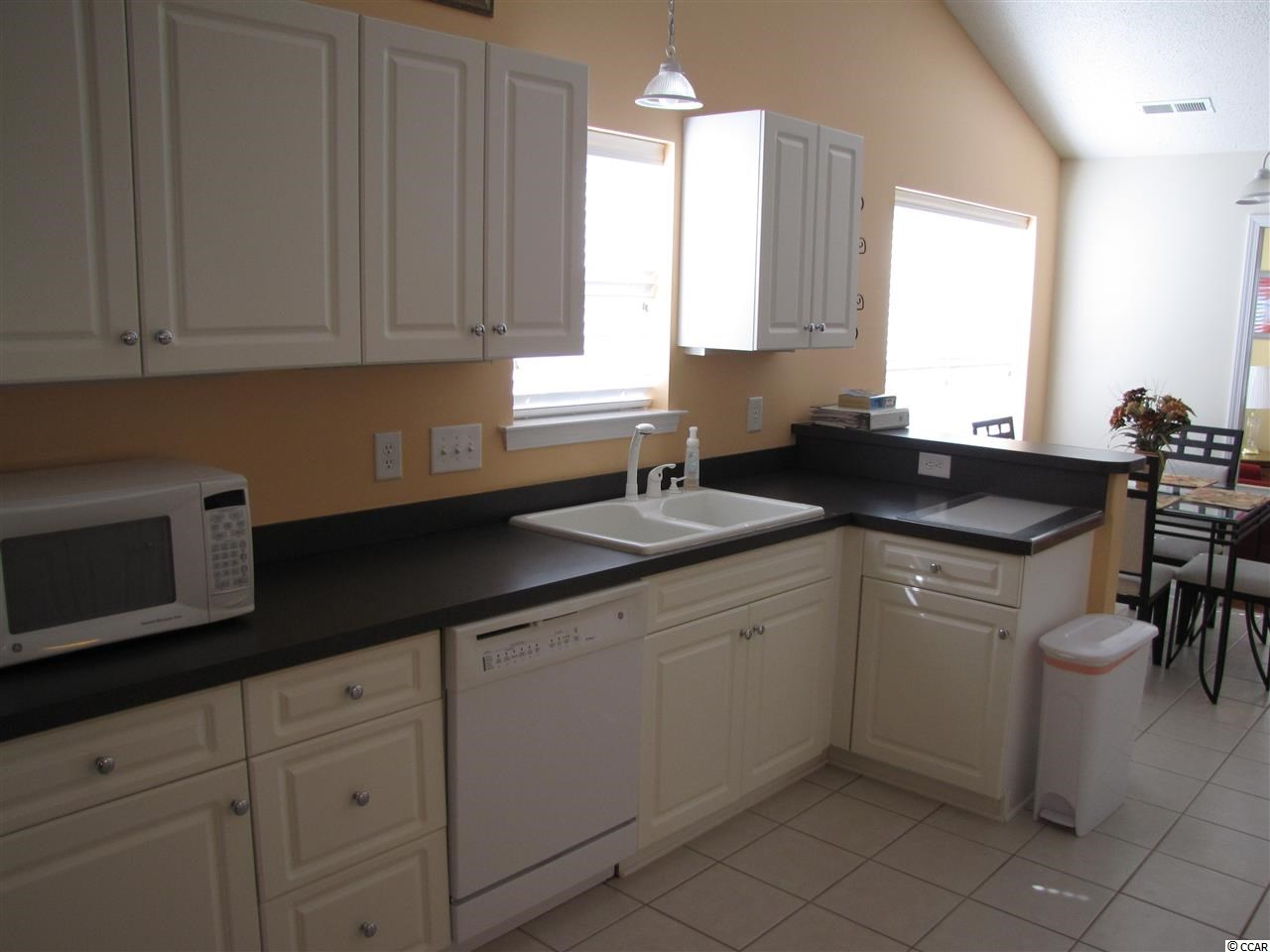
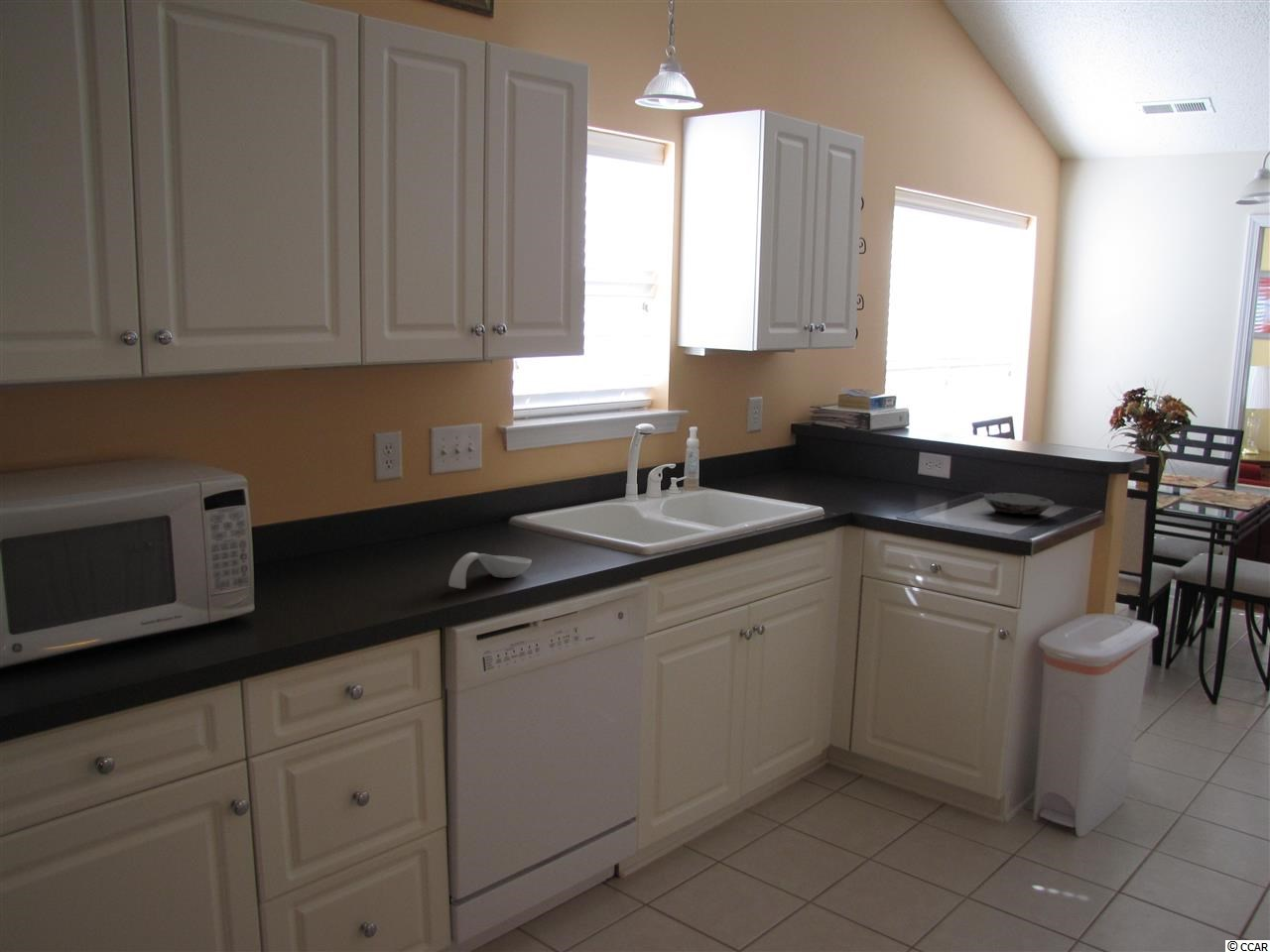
+ spoon rest (490, 564)
+ bowl (1018, 505)
